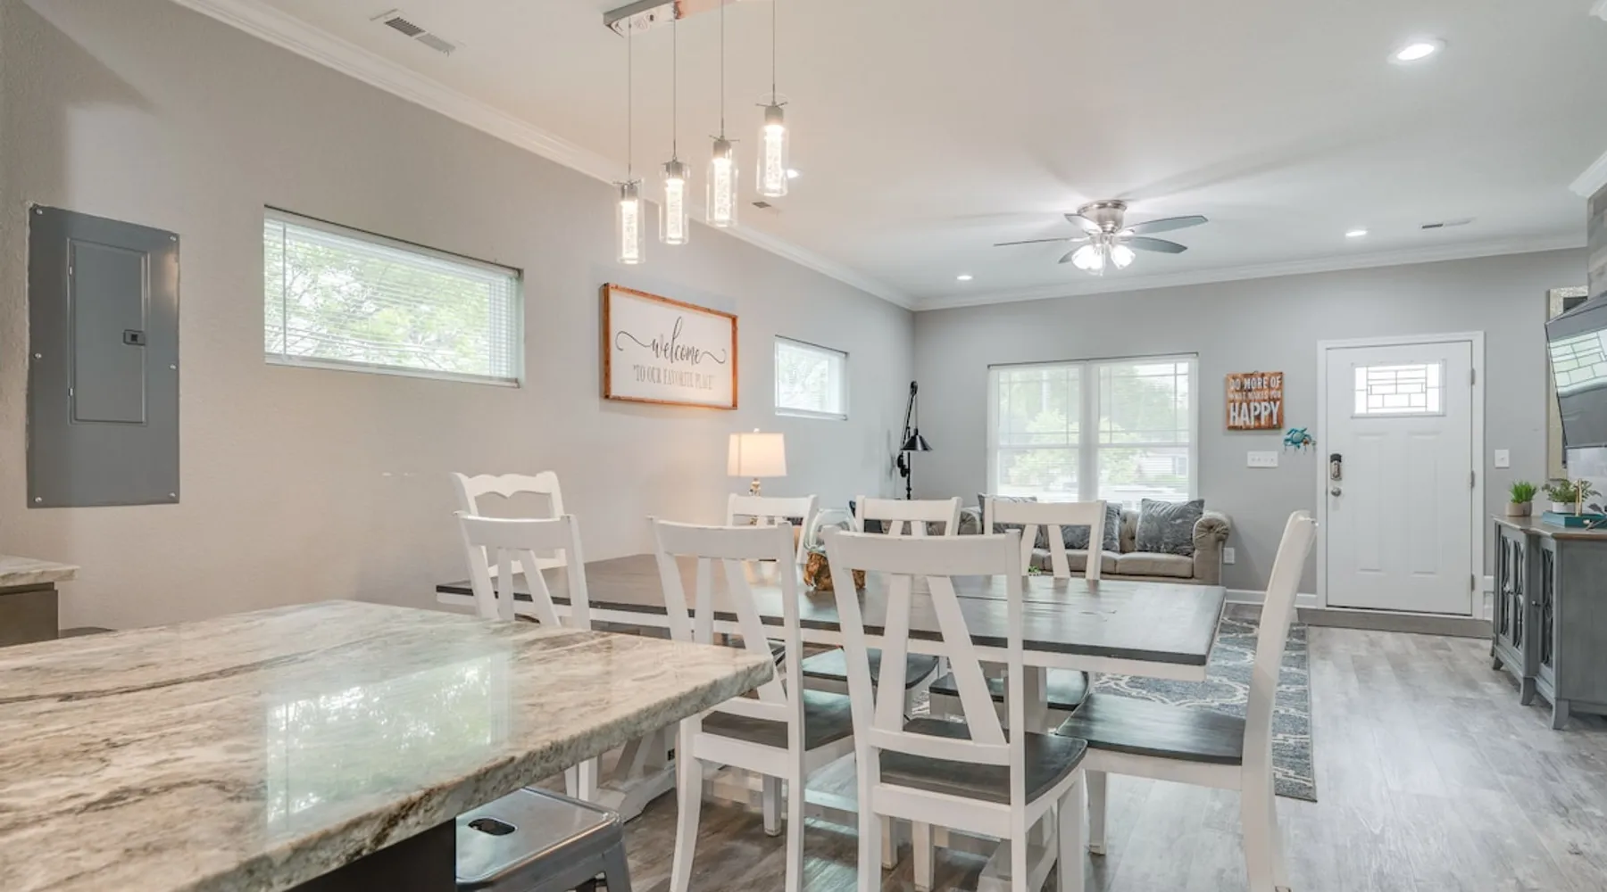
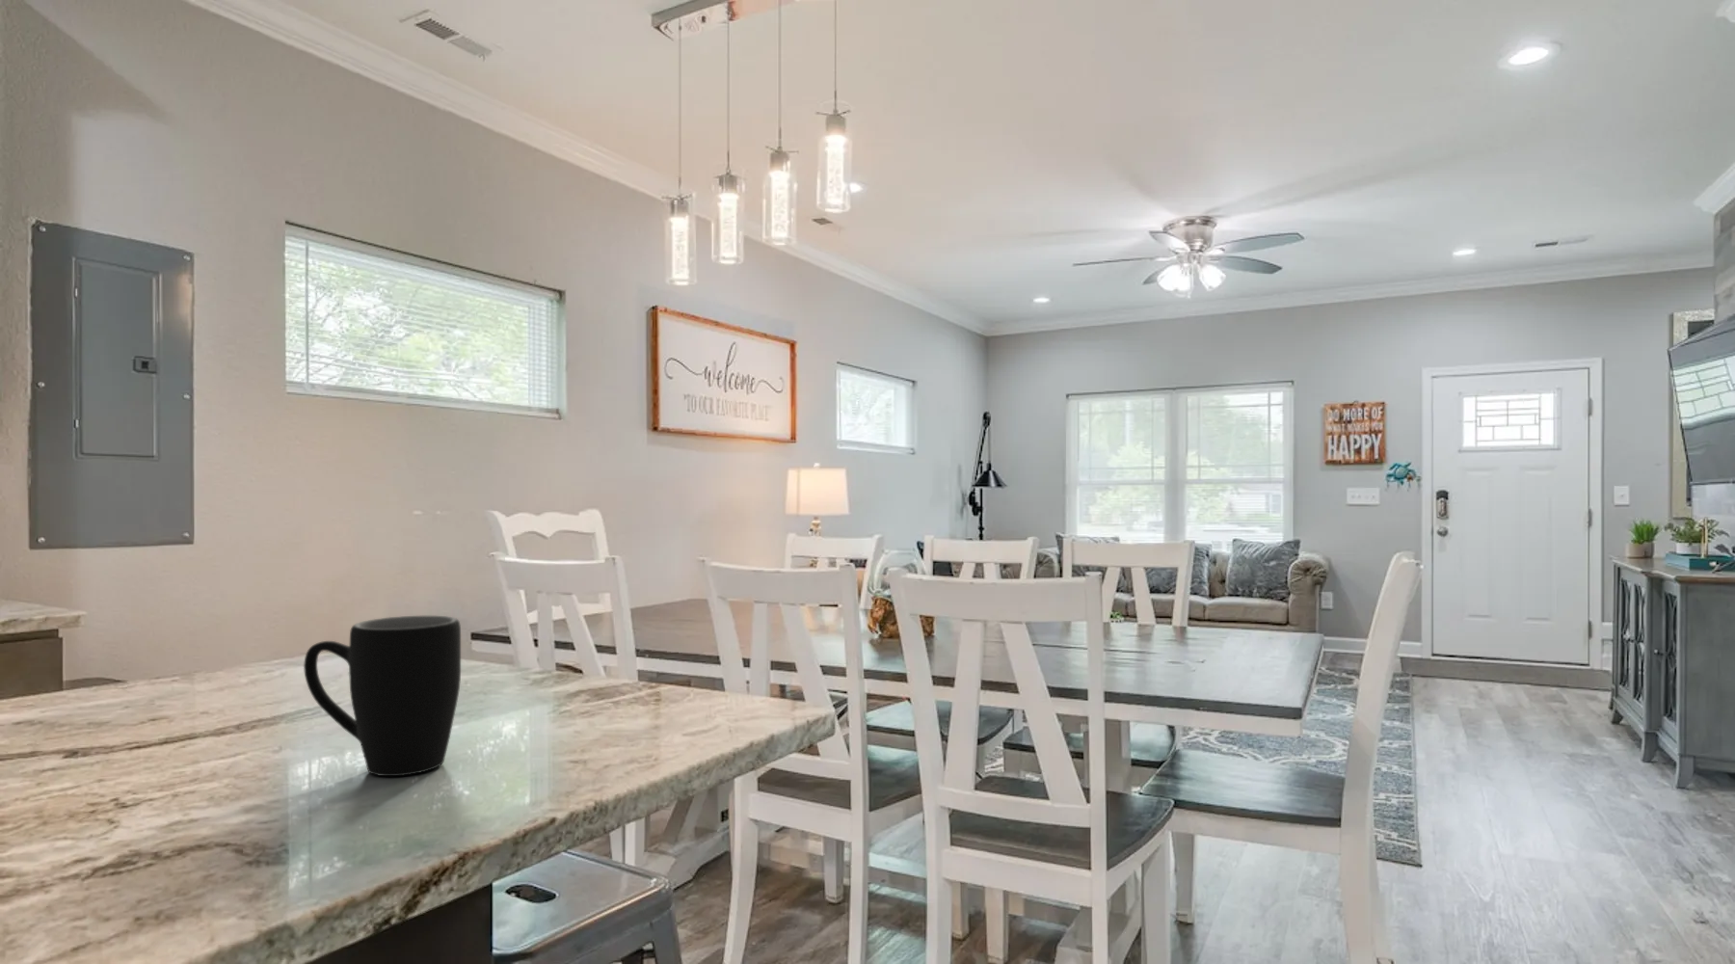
+ mug (381, 693)
